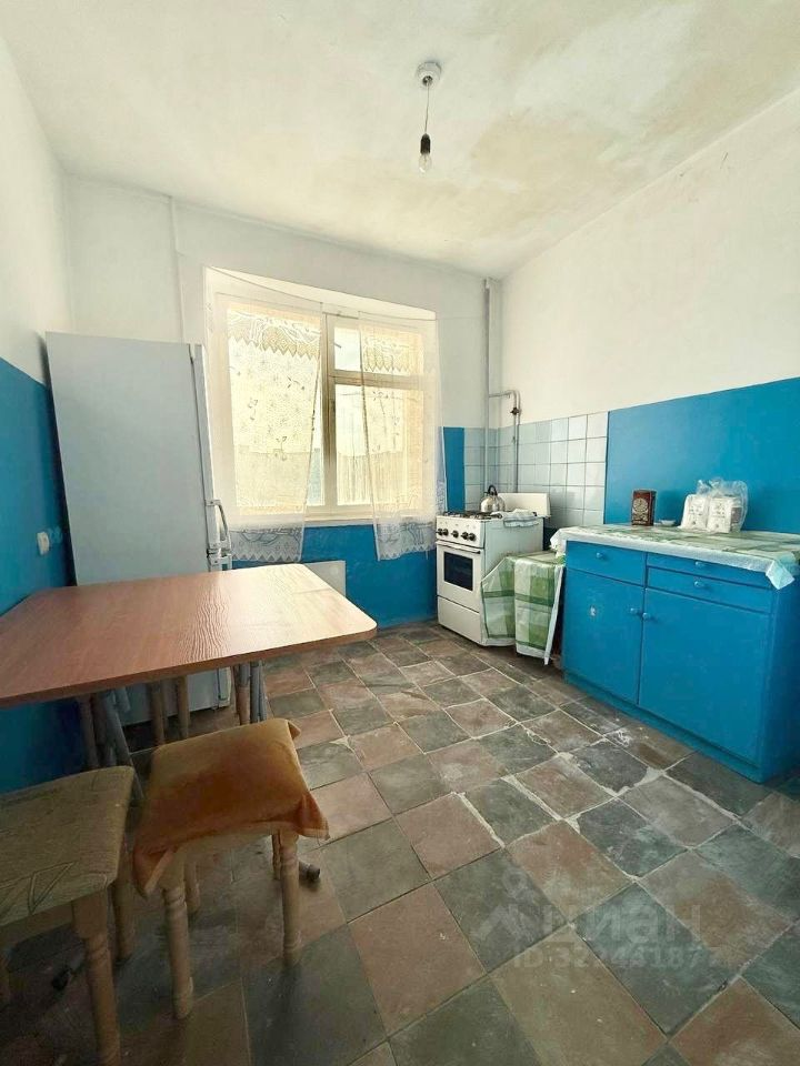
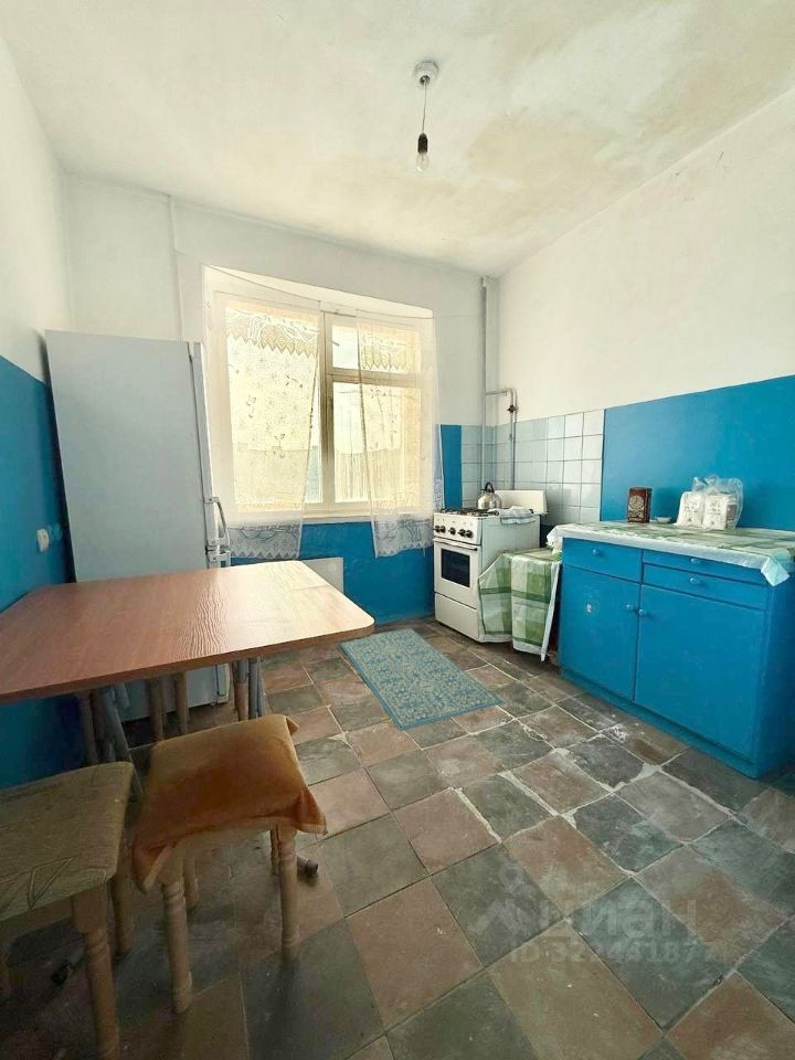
+ rug (406, 666)
